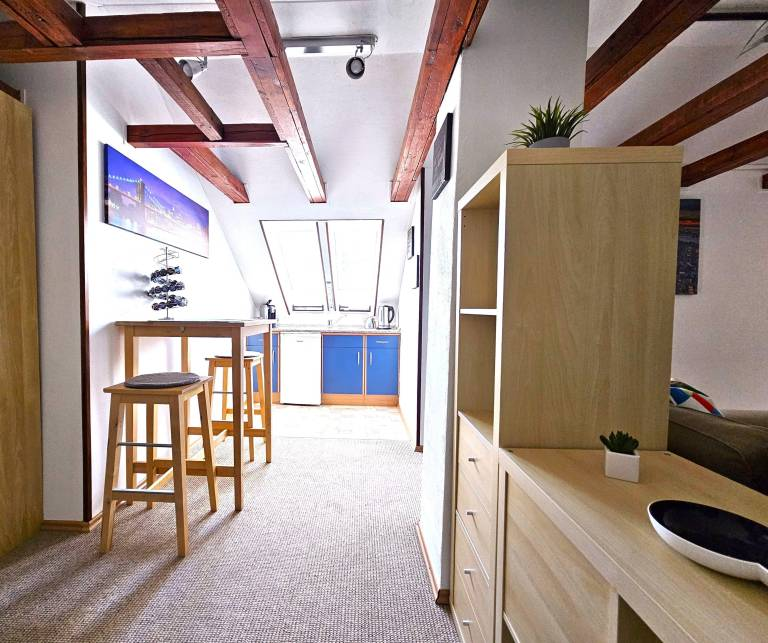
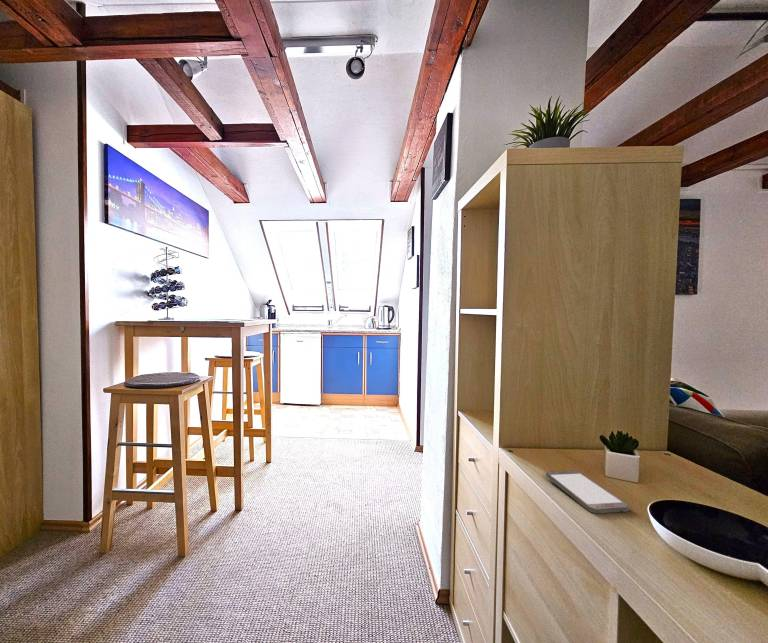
+ smartphone (583, 489)
